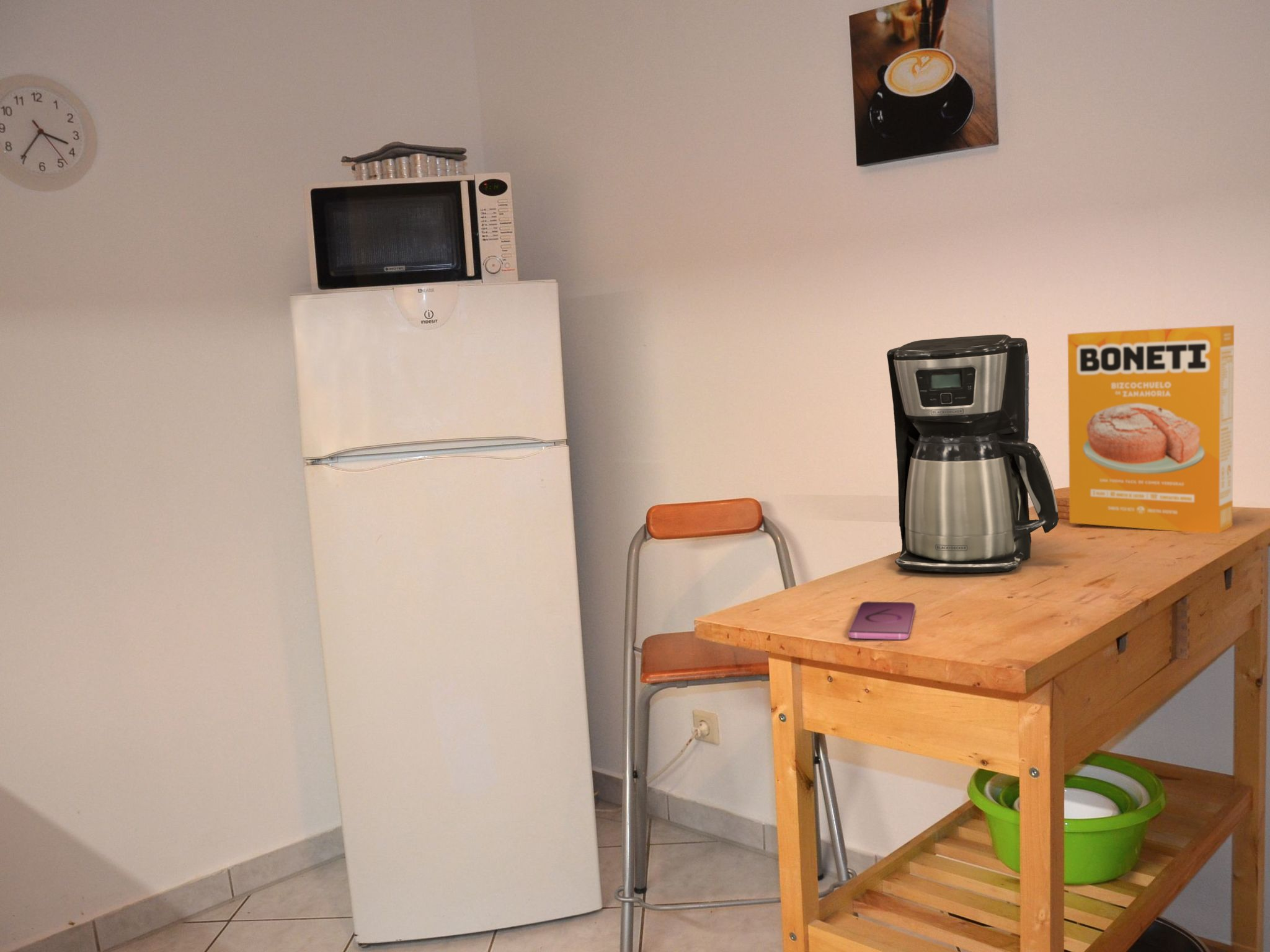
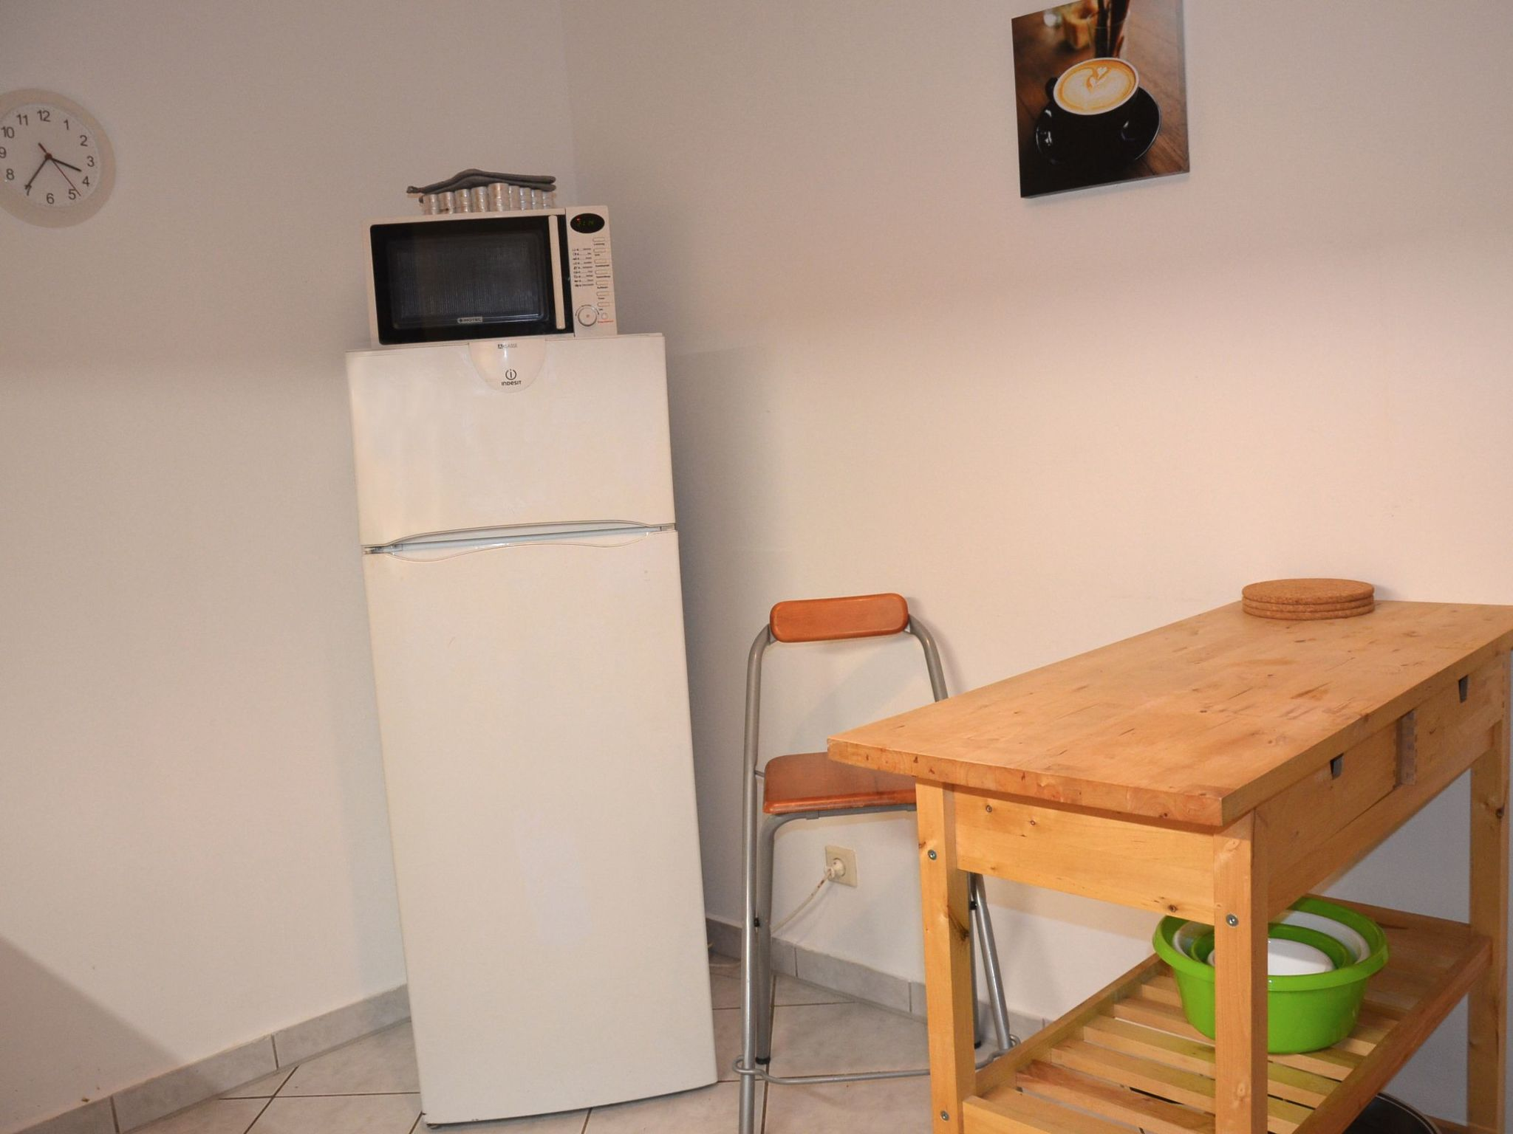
- smartphone (883, 619)
- cereal box (1148, 428)
- coffee maker (981, 446)
